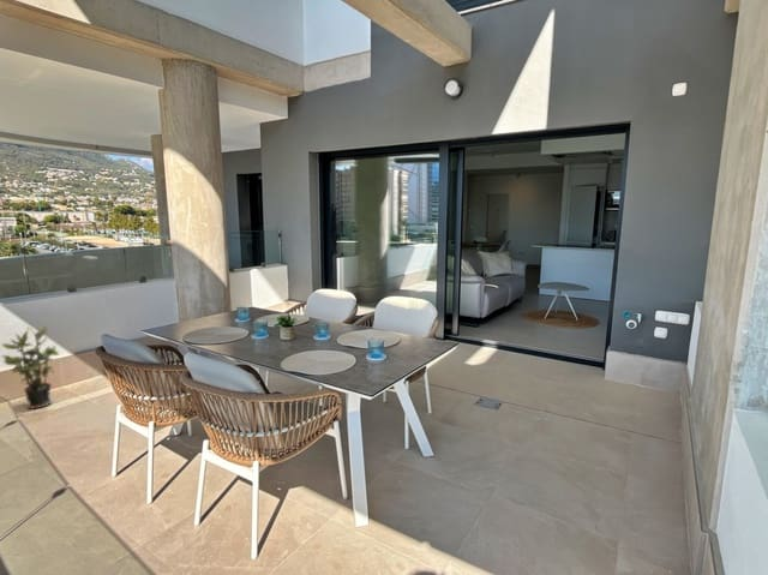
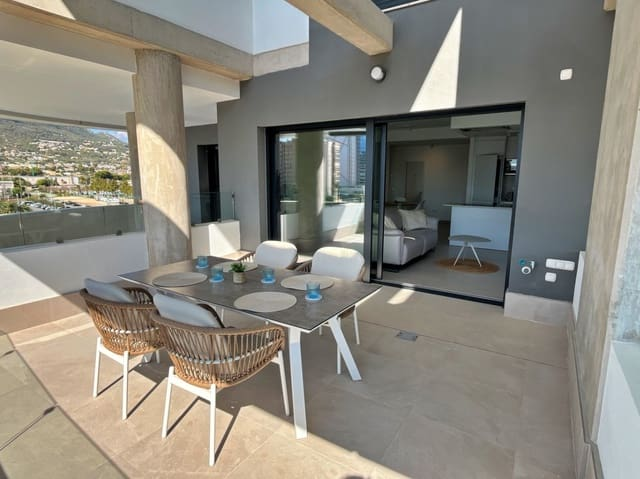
- potted plant (30, 366)
